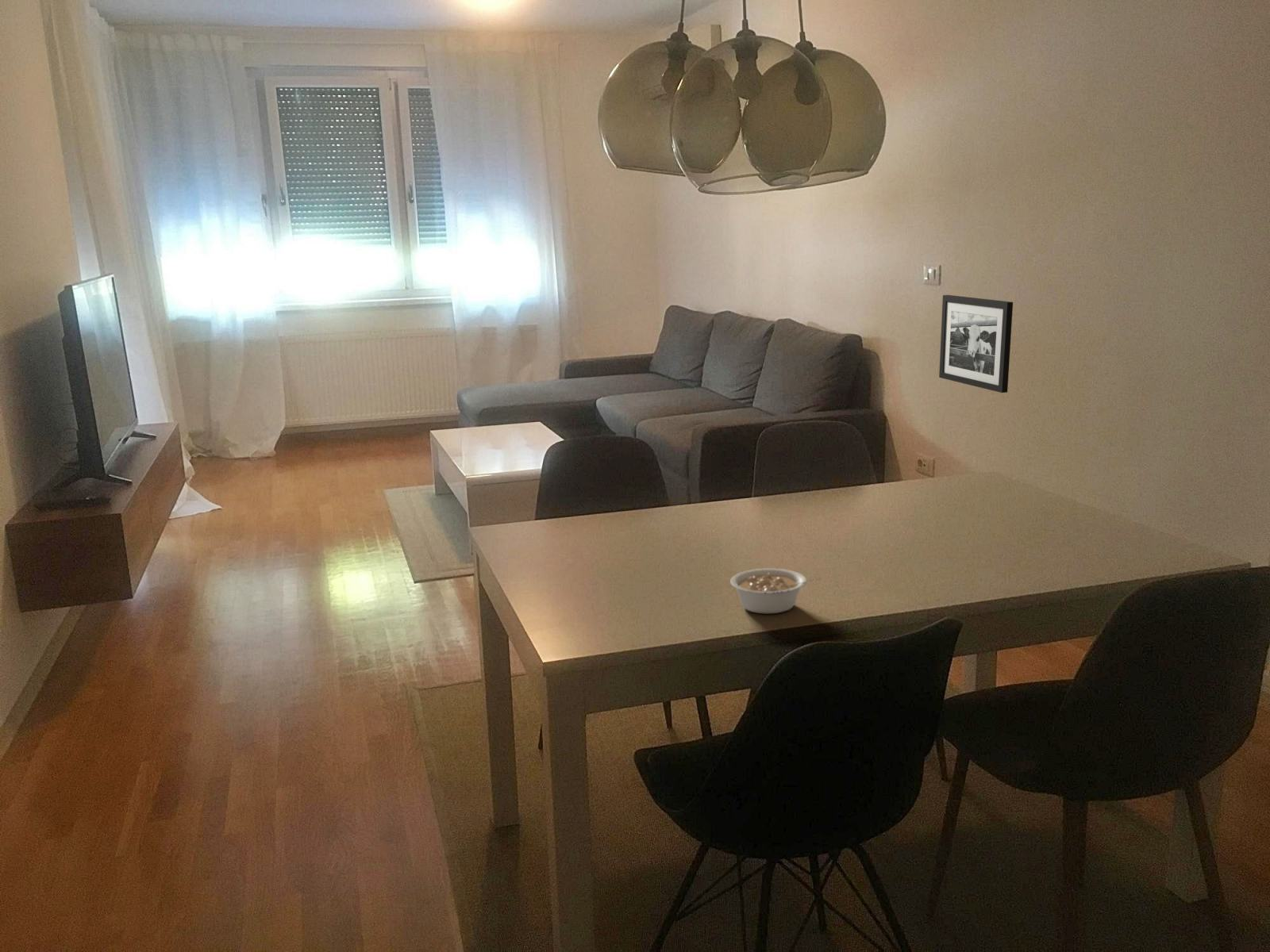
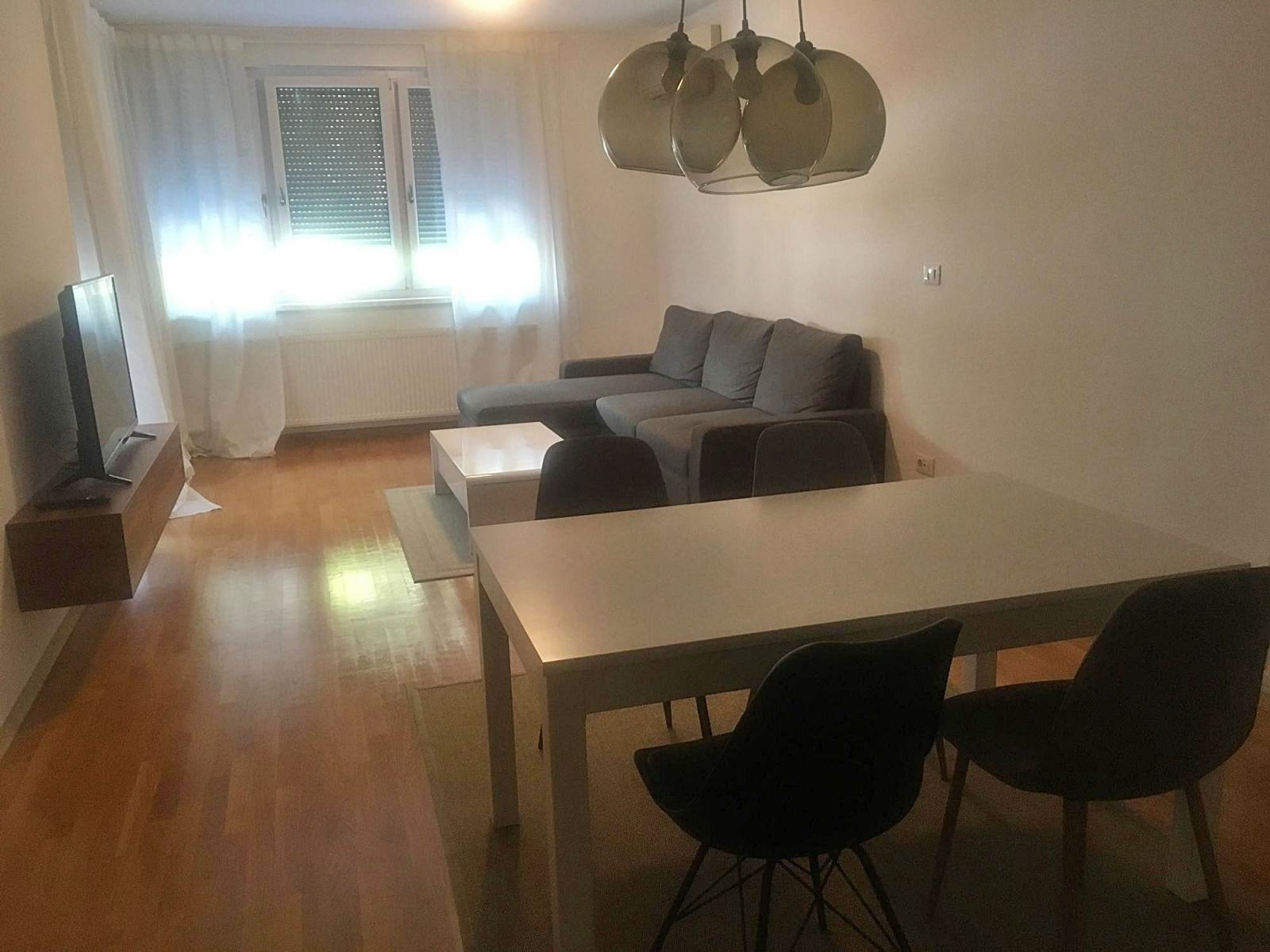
- picture frame (974, 342)
- legume (771, 589)
